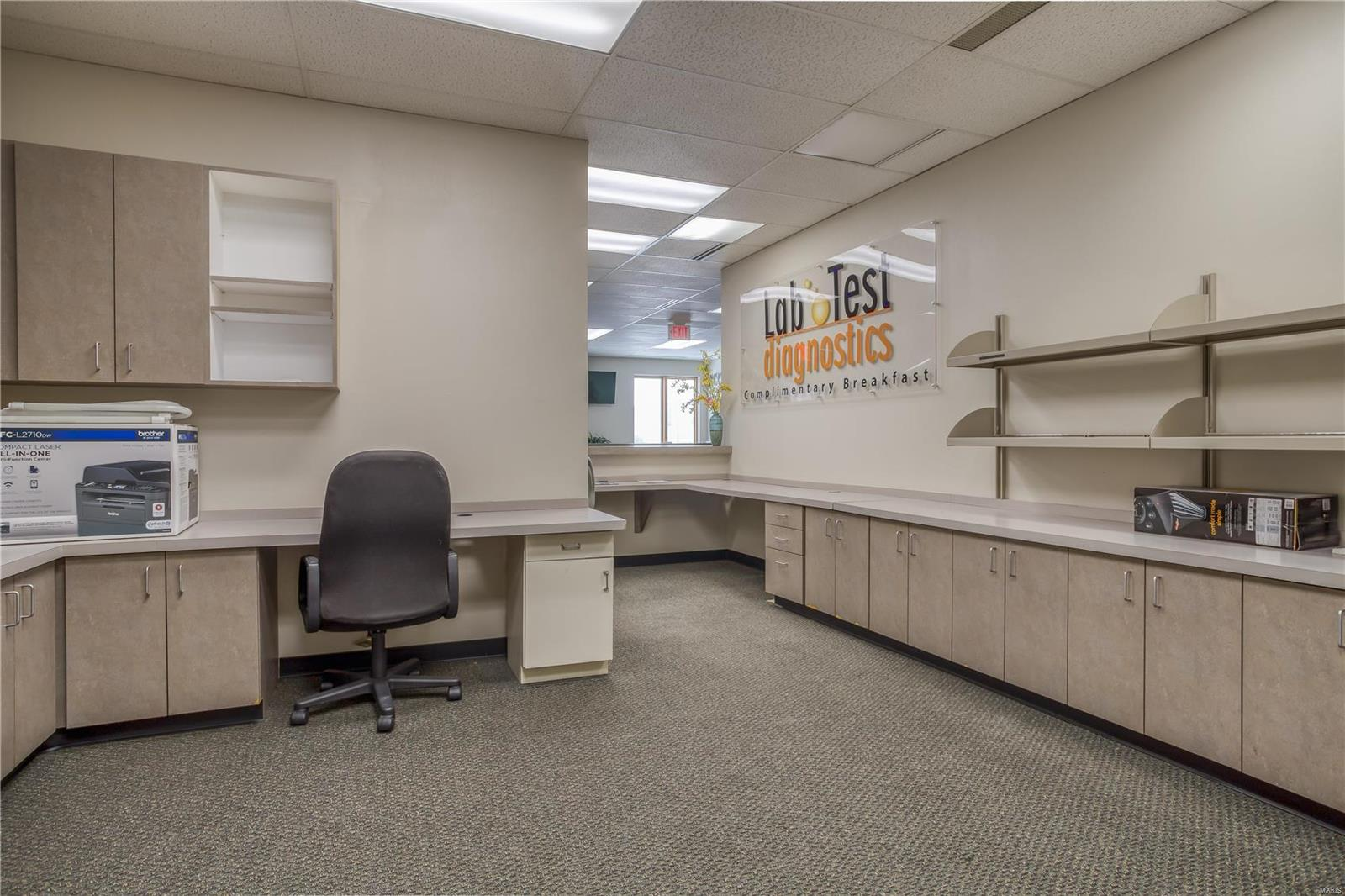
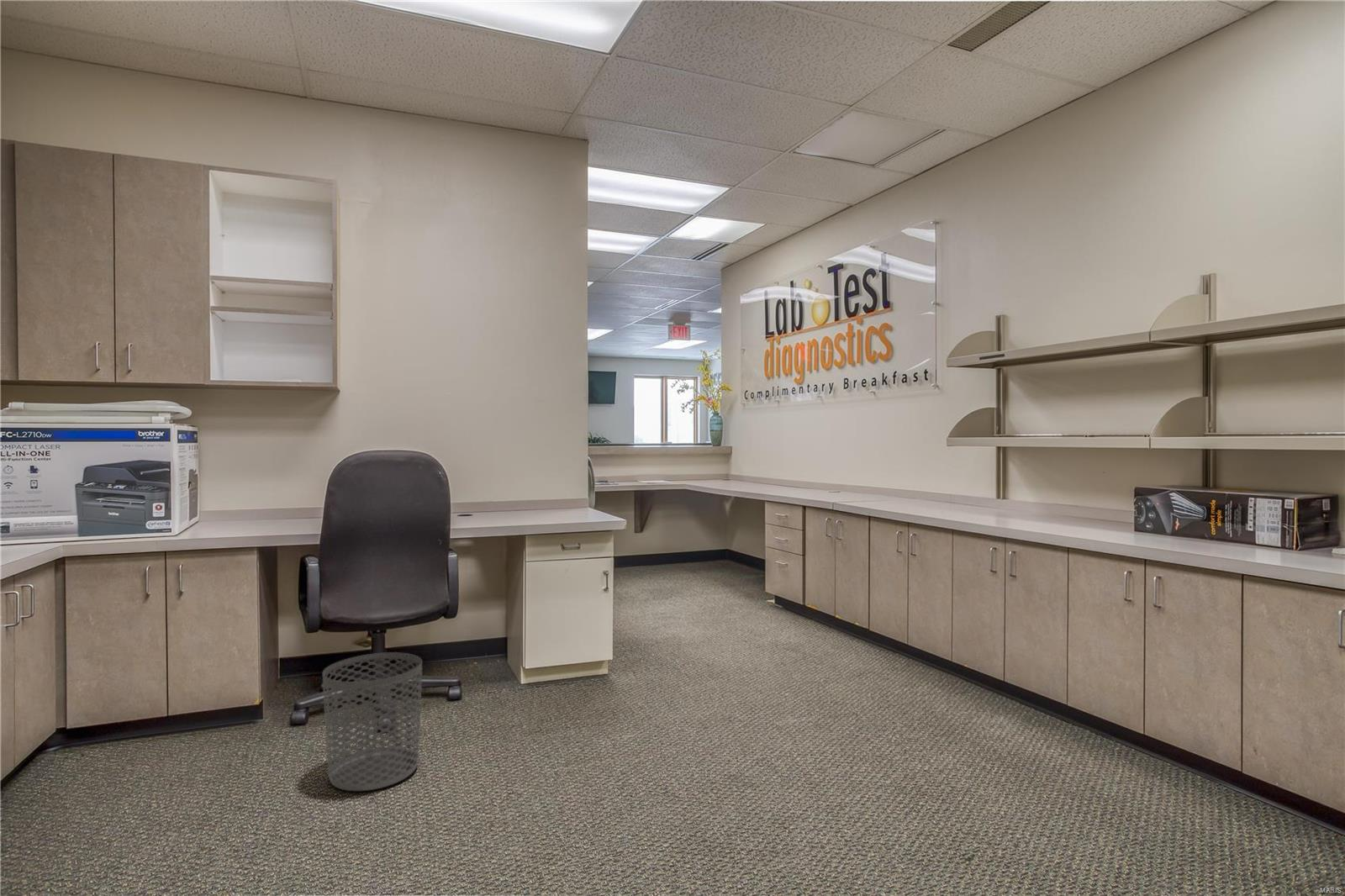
+ waste bin (374, 719)
